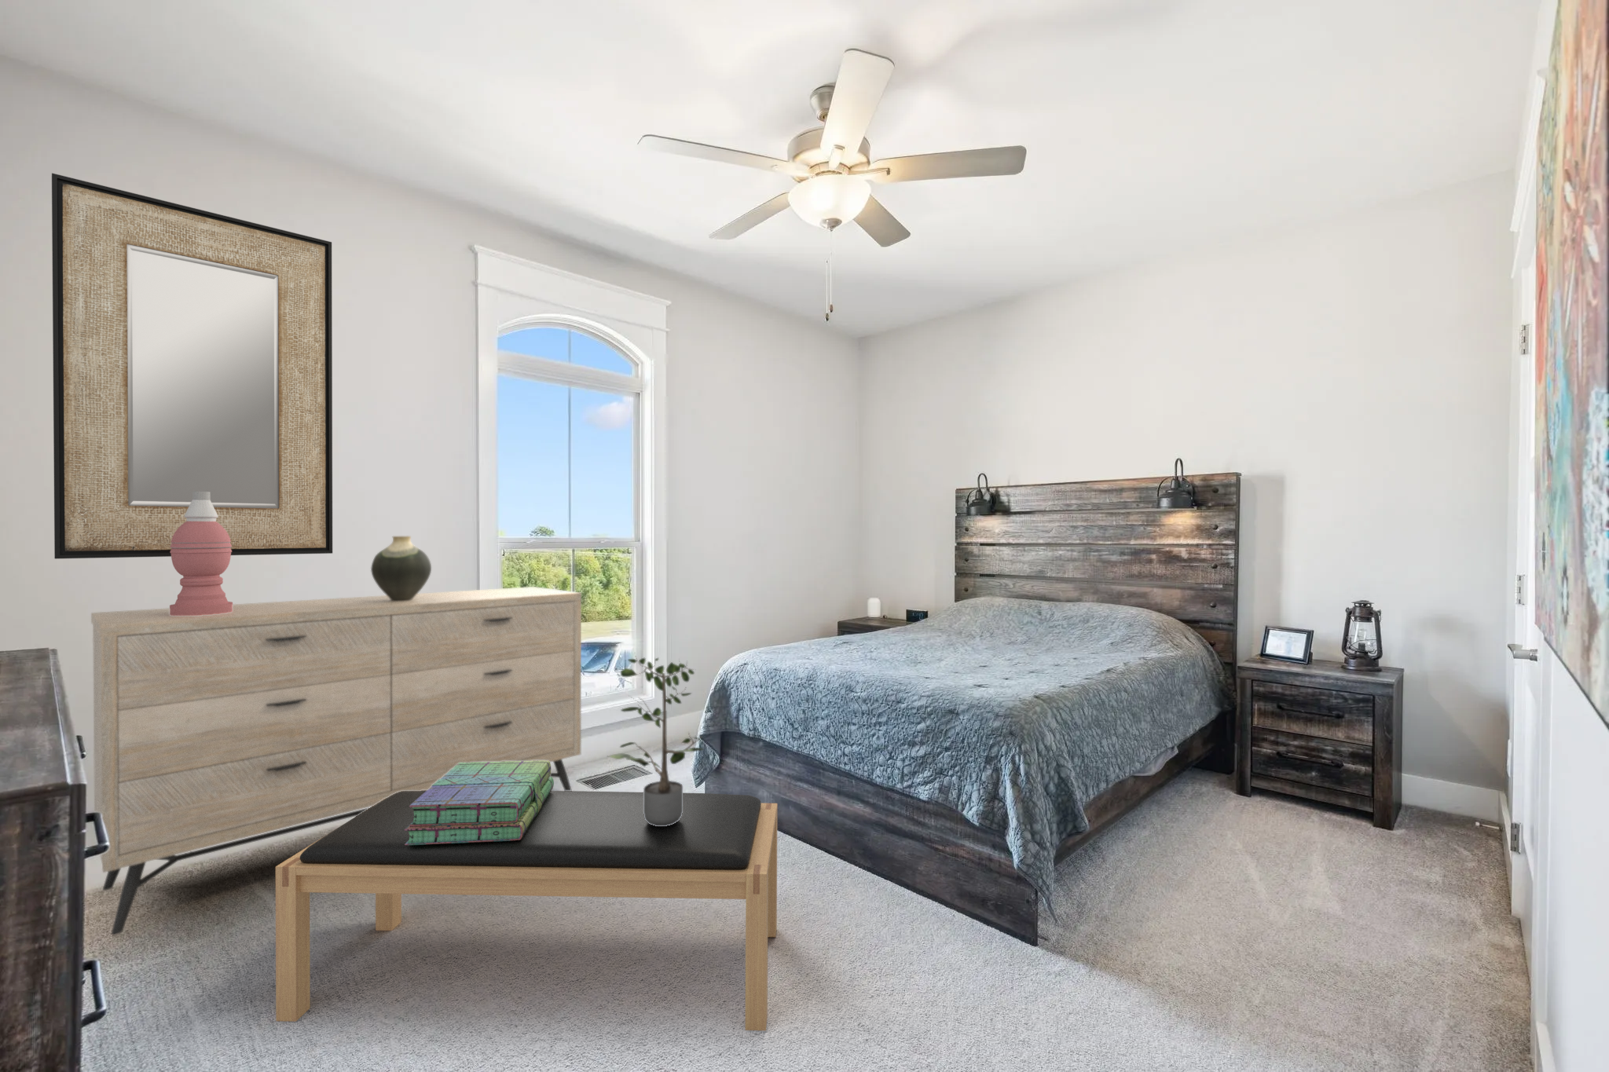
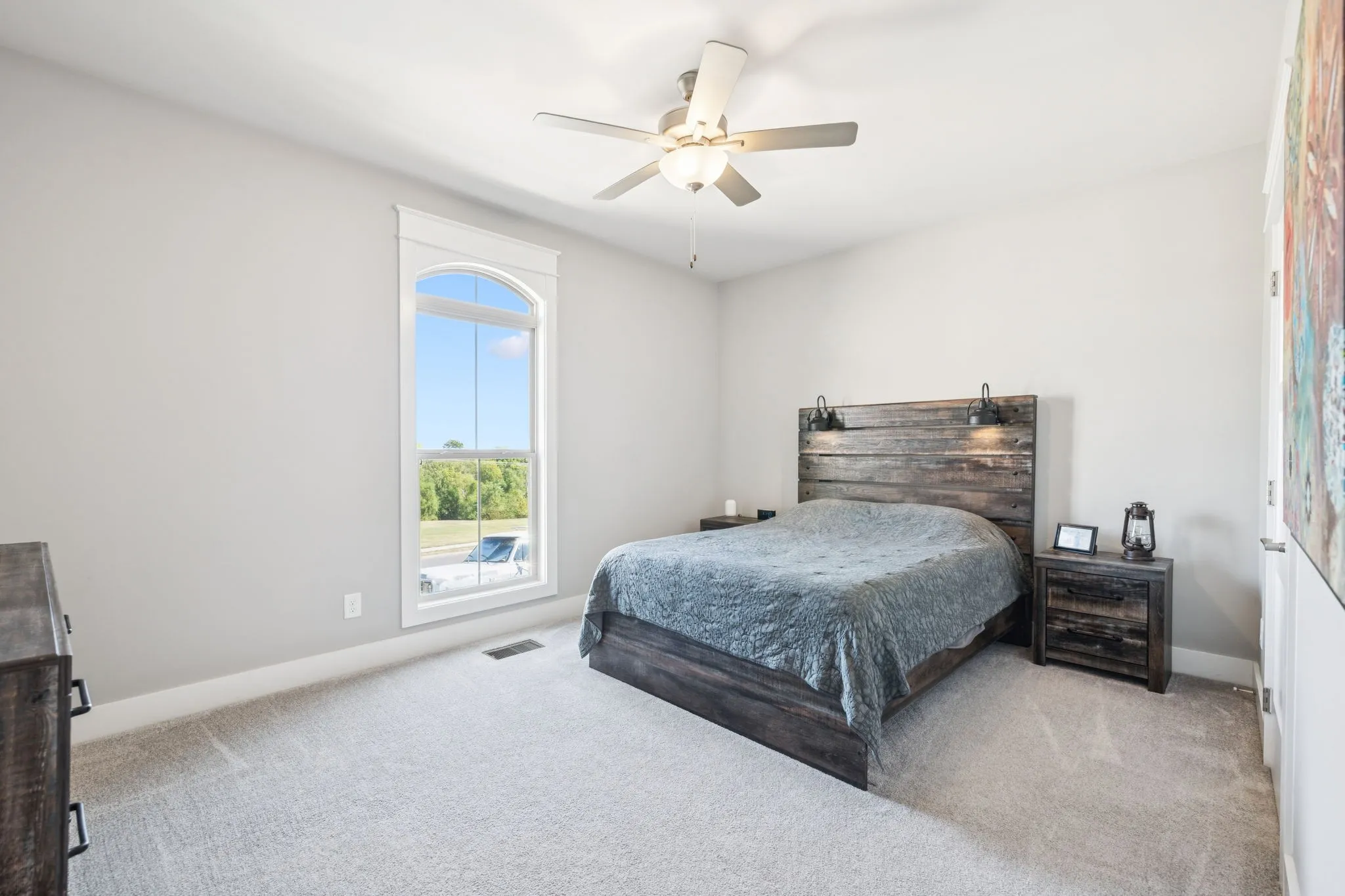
- vase (402, 567)
- bench (553, 891)
- home mirror (207, 384)
- table lamp (201, 552)
- potted plant (657, 726)
- stack of books (487, 797)
- dresser (372, 720)
